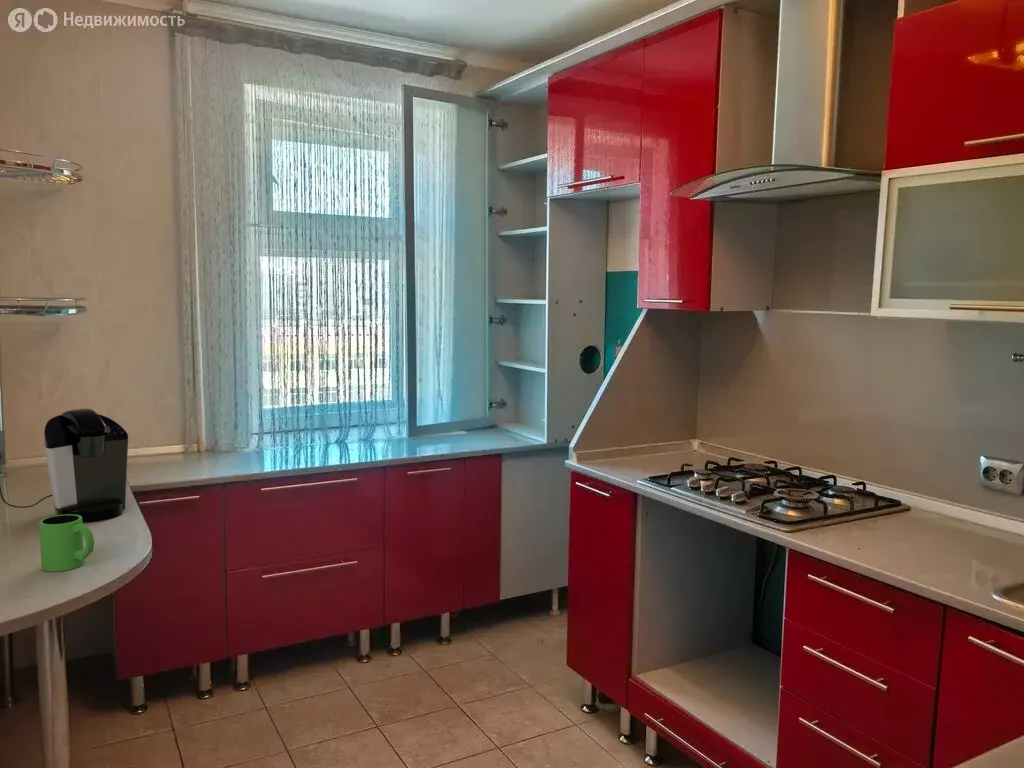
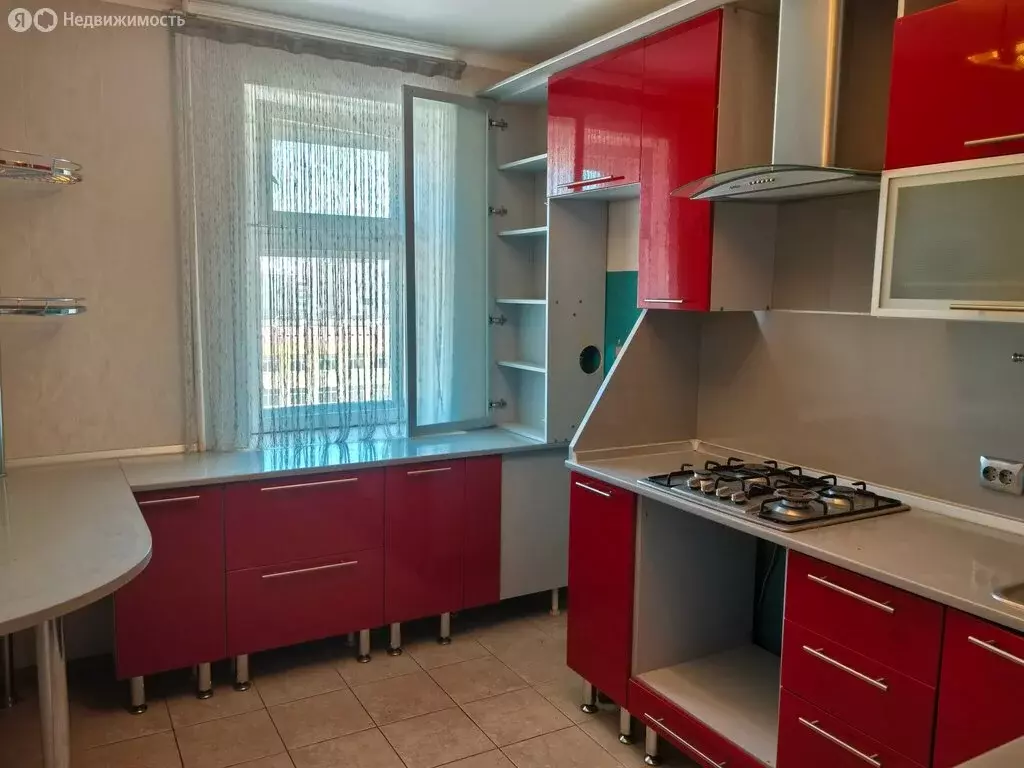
- coffee maker (62, 464)
- mug (69, 543)
